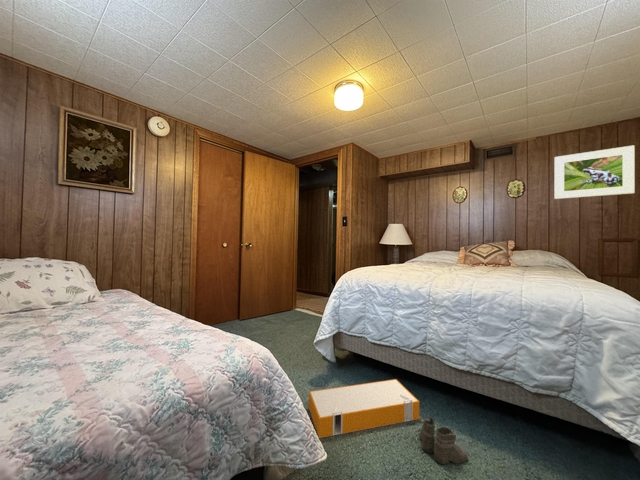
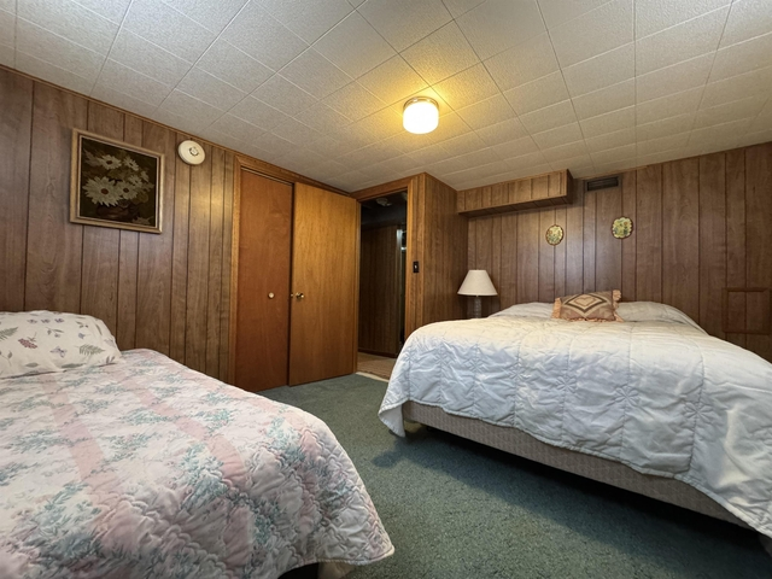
- storage bin (362, 403)
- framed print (591, 174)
- boots (440, 436)
